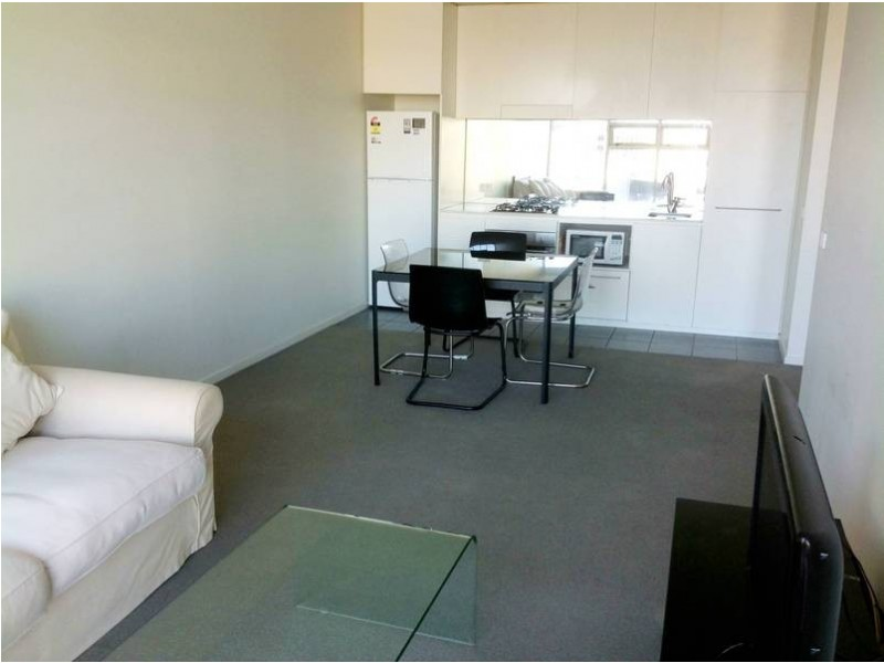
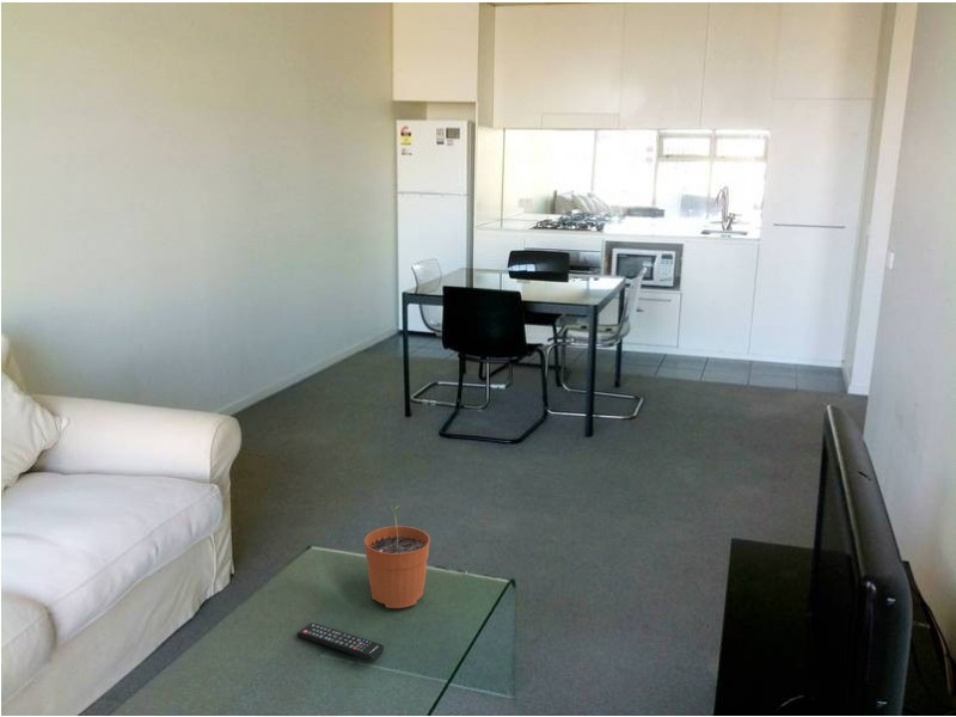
+ plant pot (397, 553)
+ remote control (339, 642)
